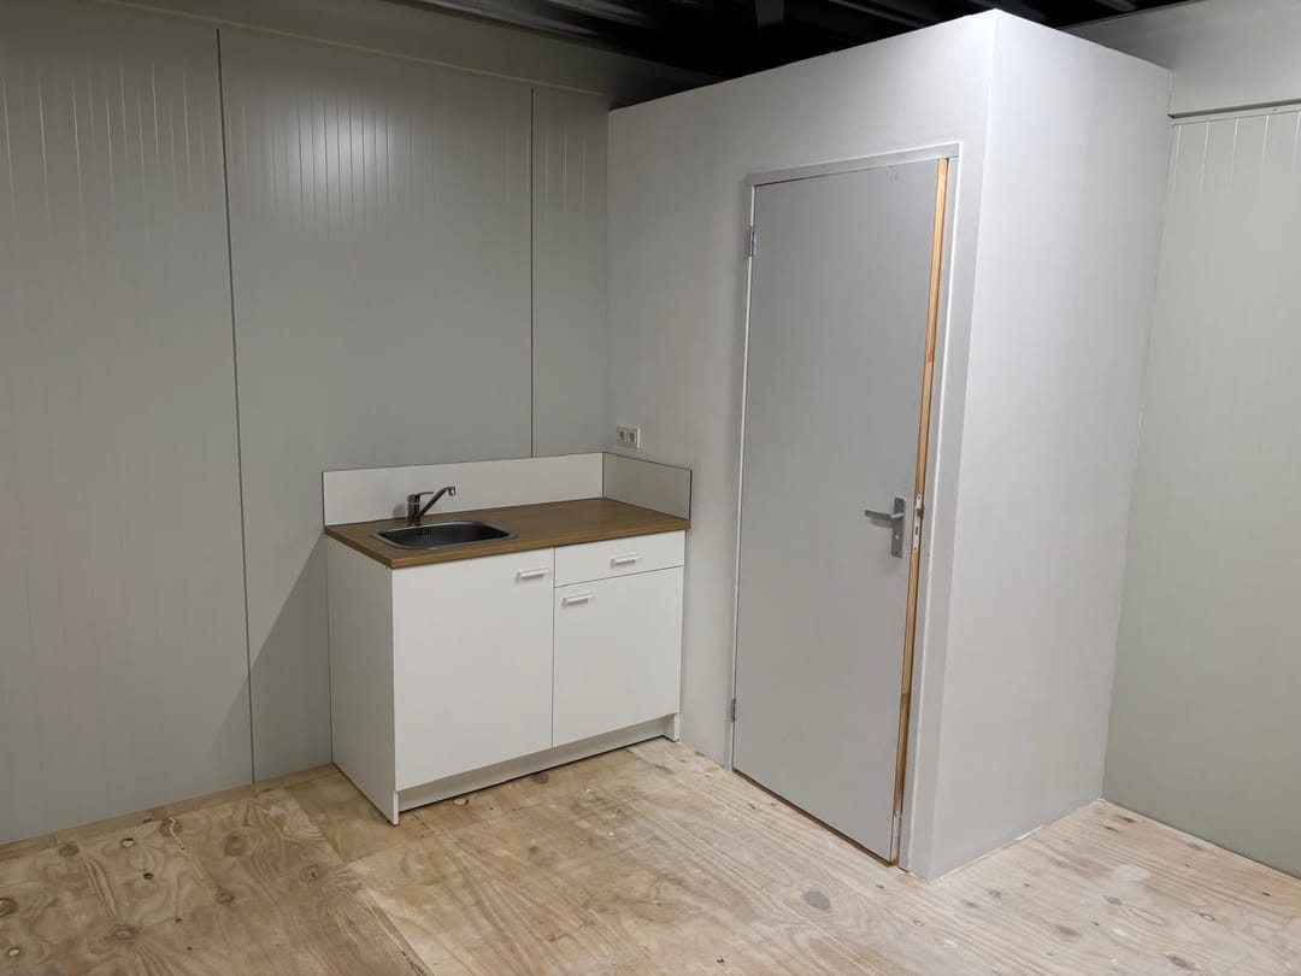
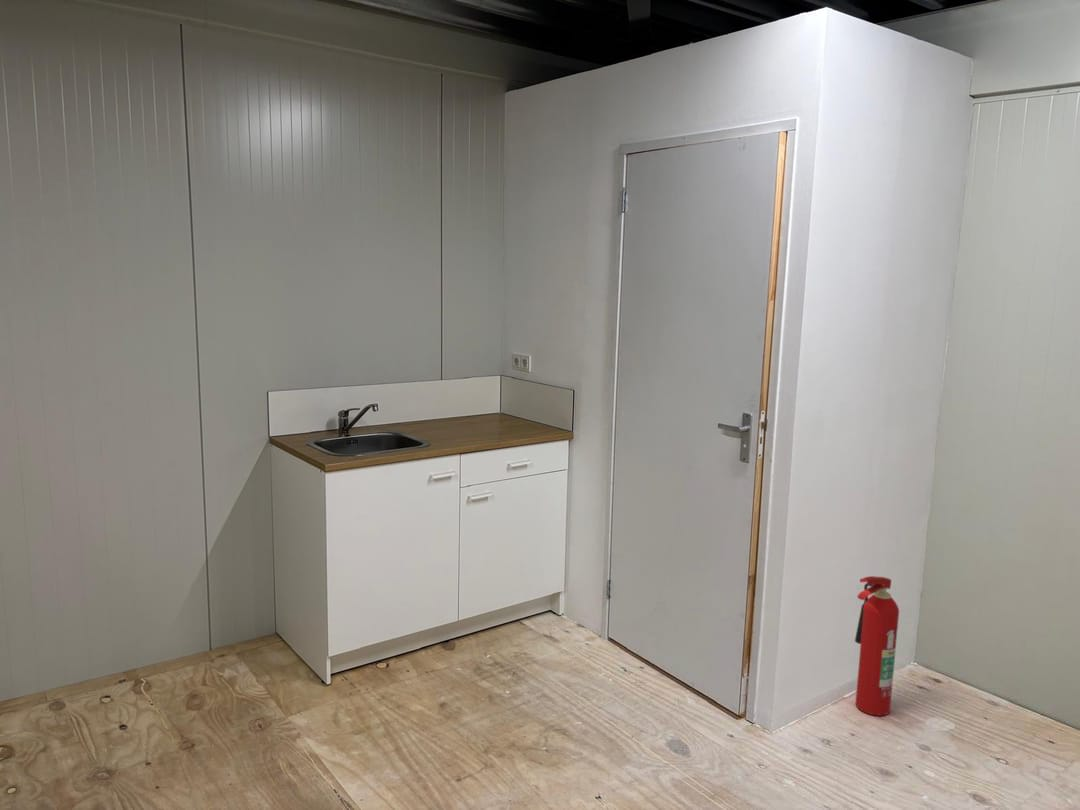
+ fire extinguisher (866, 641)
